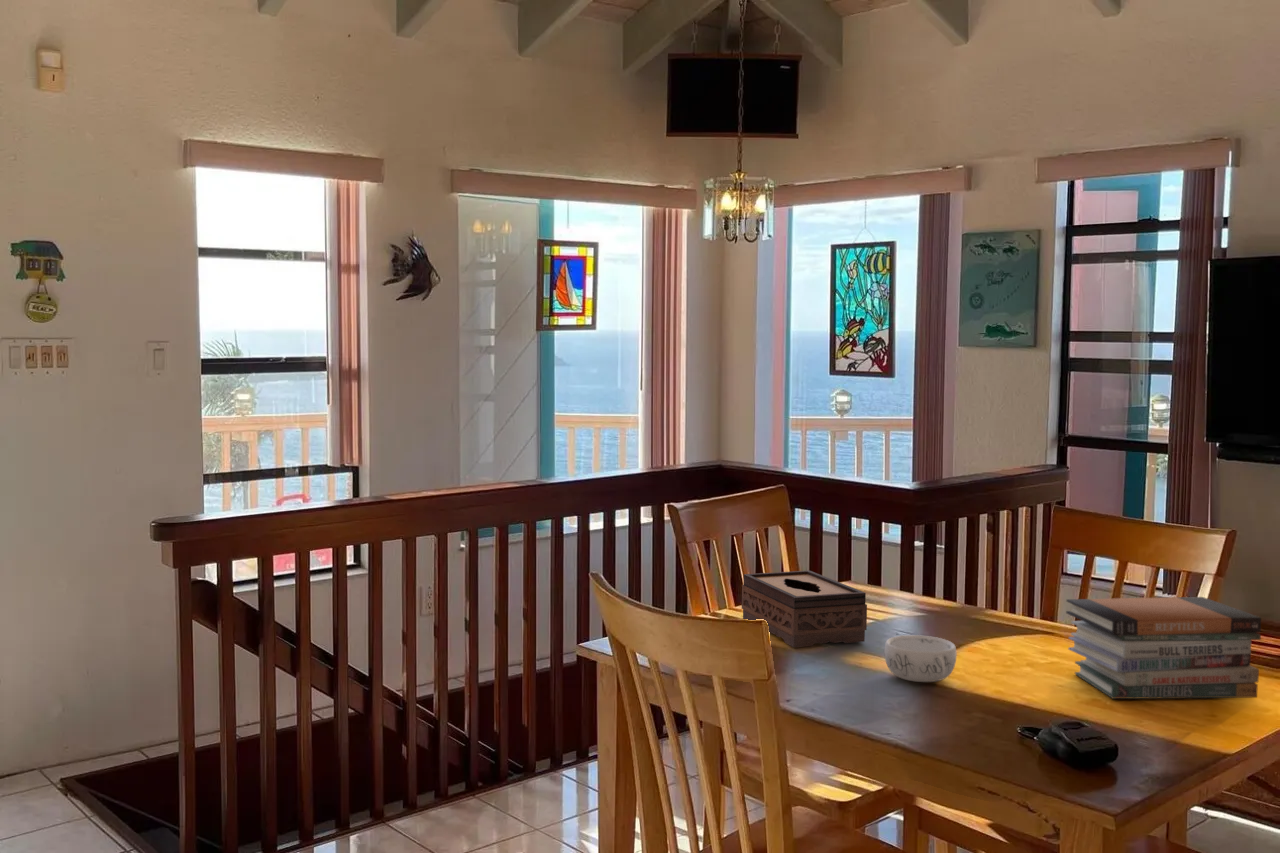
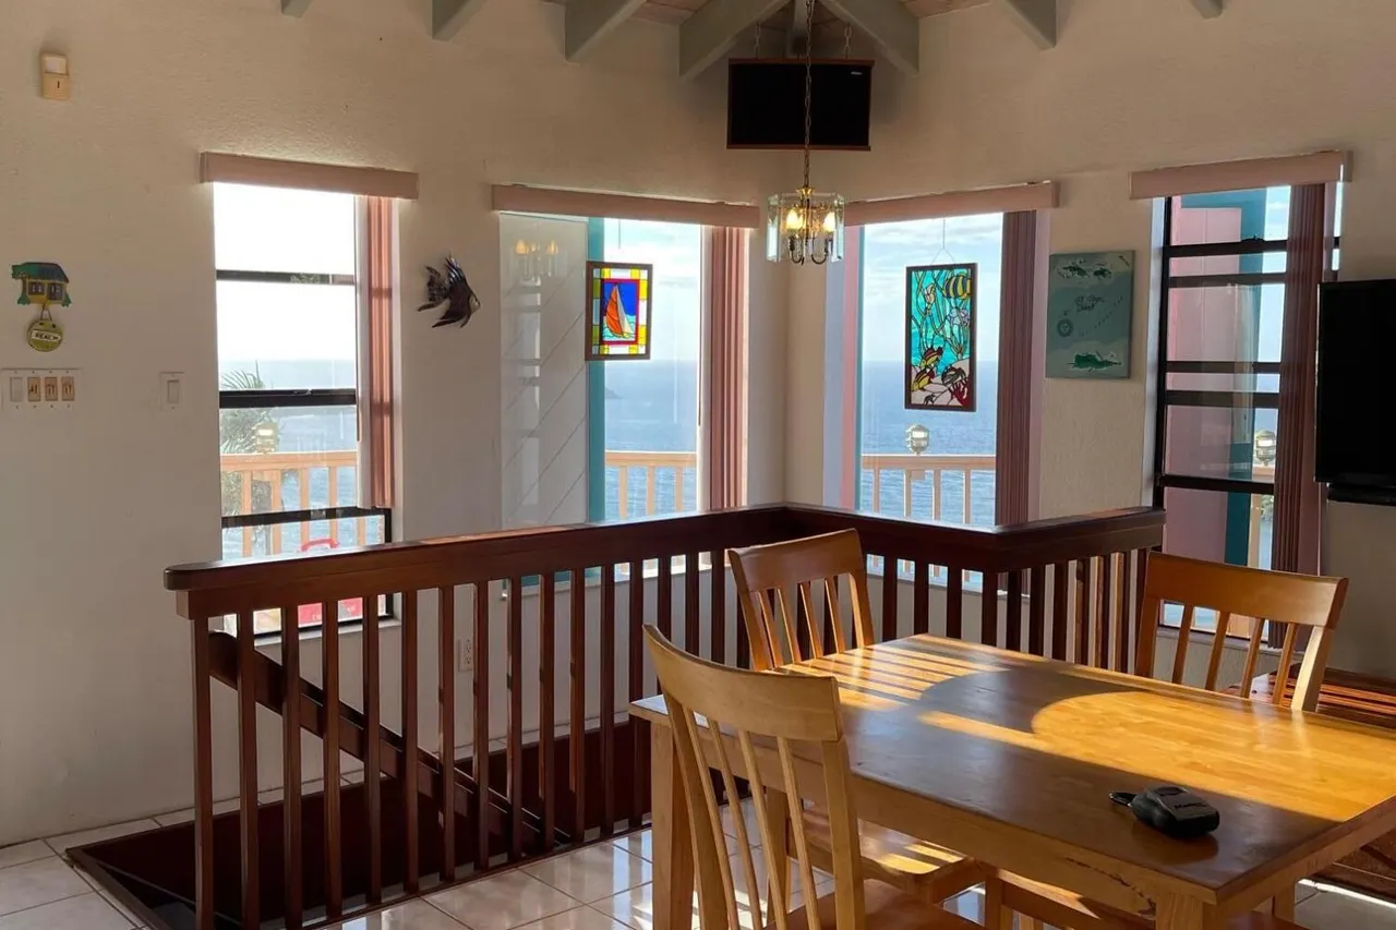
- book stack (1160, 646)
- decorative bowl (922, 662)
- tissue box (801, 606)
